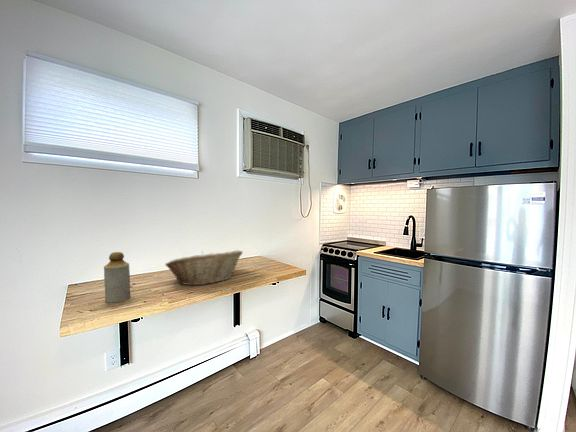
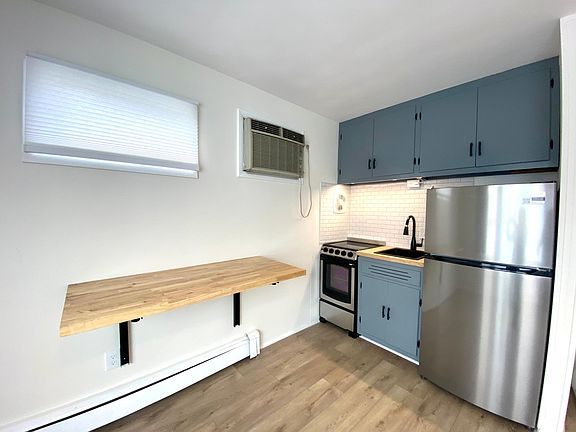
- bottle (117, 275)
- fruit basket (206, 264)
